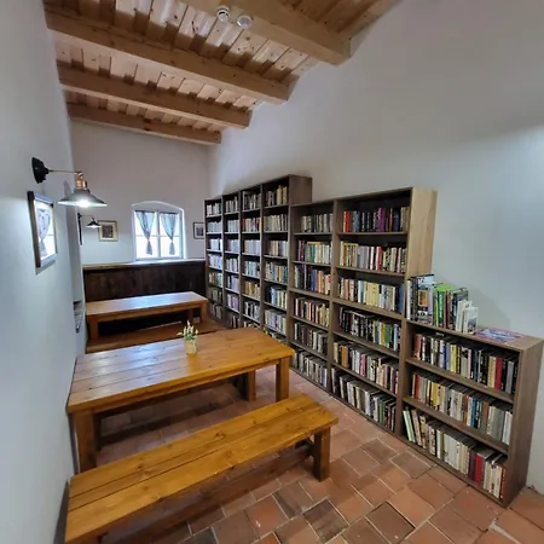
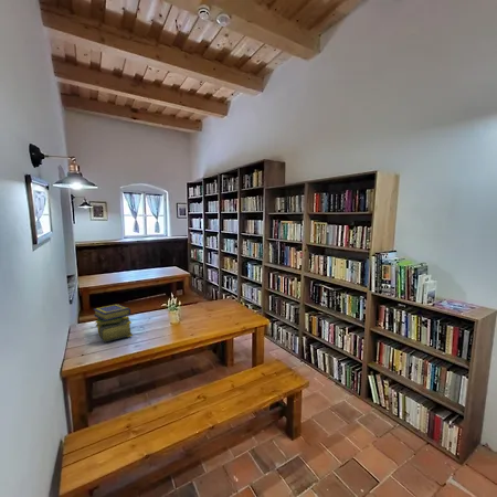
+ stack of books (112, 320)
